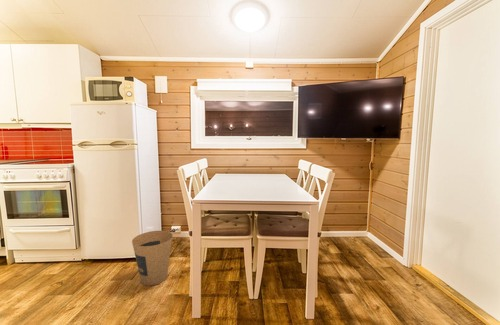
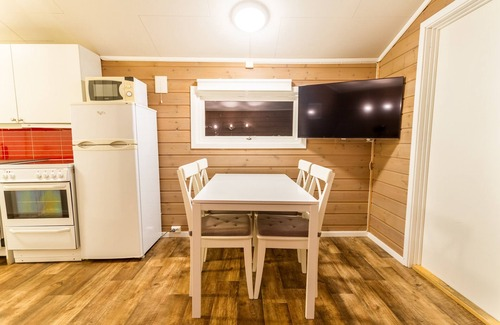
- trash can (153, 258)
